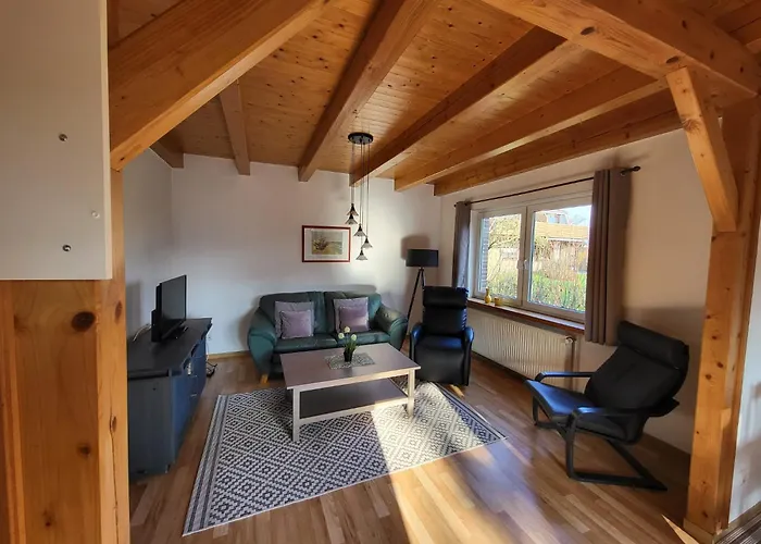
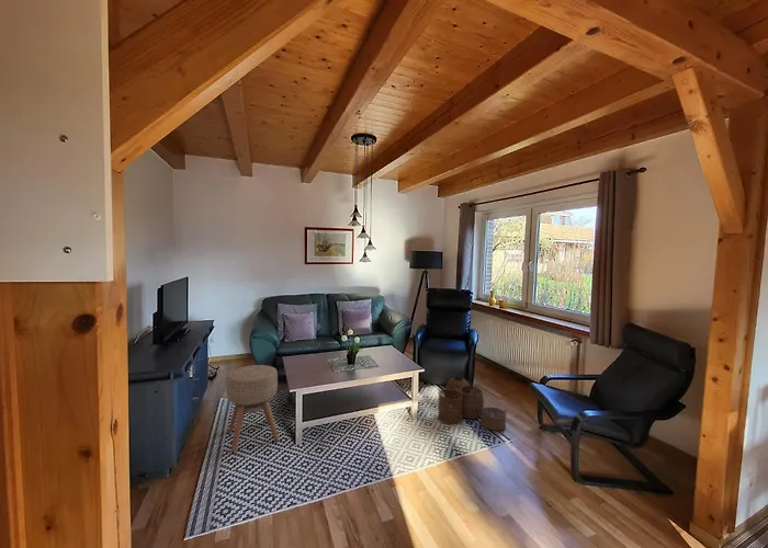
+ ottoman (252, 403)
+ woven basket (467, 397)
